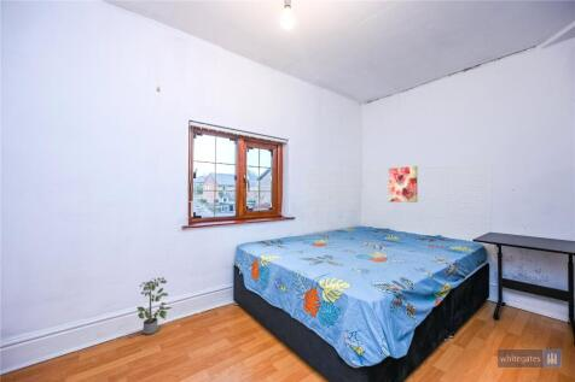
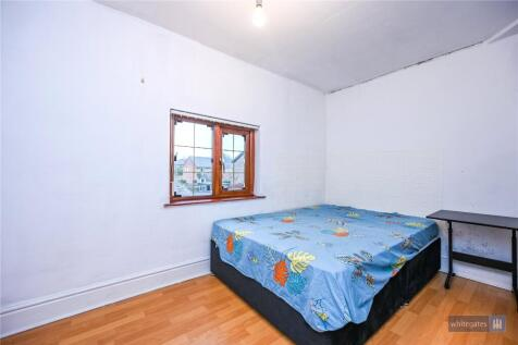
- potted plant (156, 300)
- wall art (402, 184)
